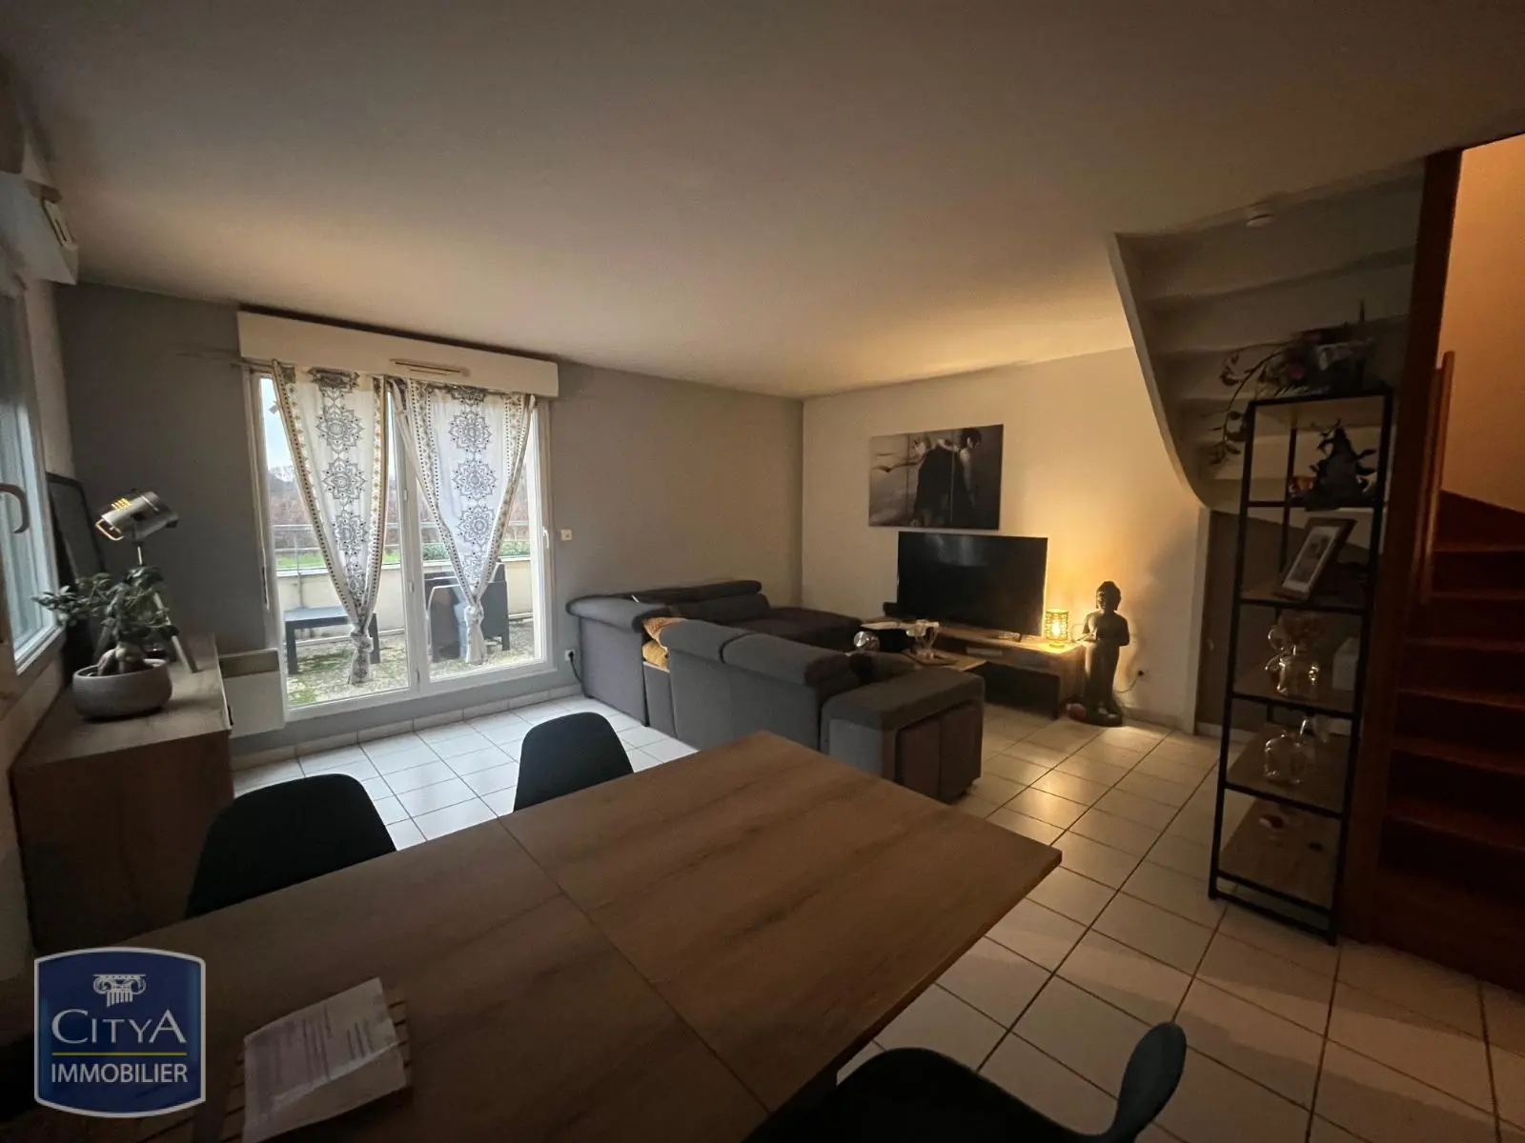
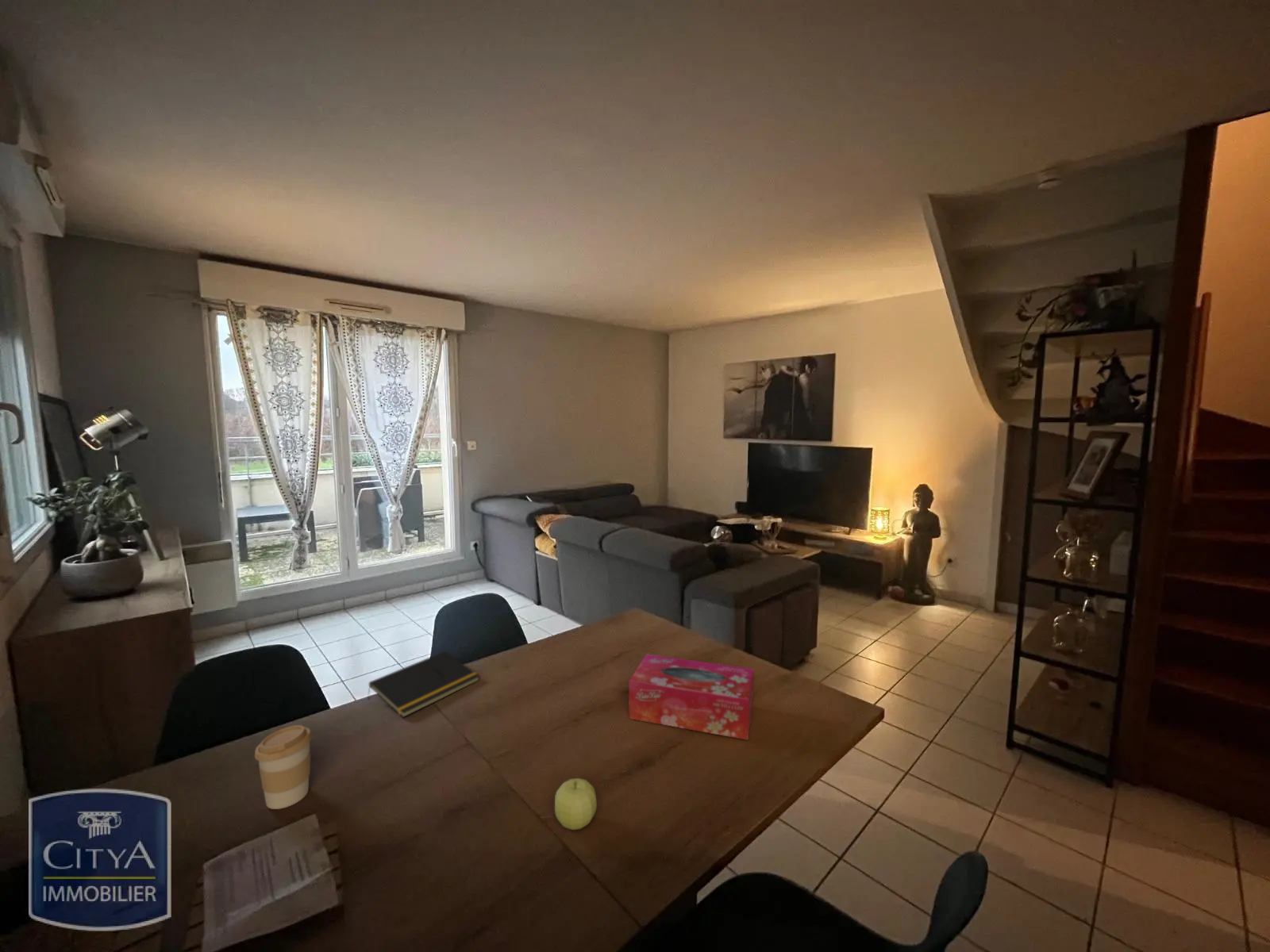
+ coffee cup (285, 765)
+ fruit (575, 802)
+ tissue box (692, 693)
+ notepad (426, 681)
